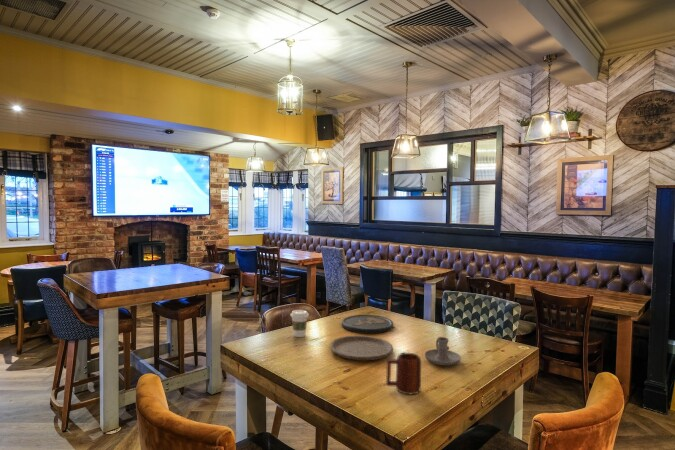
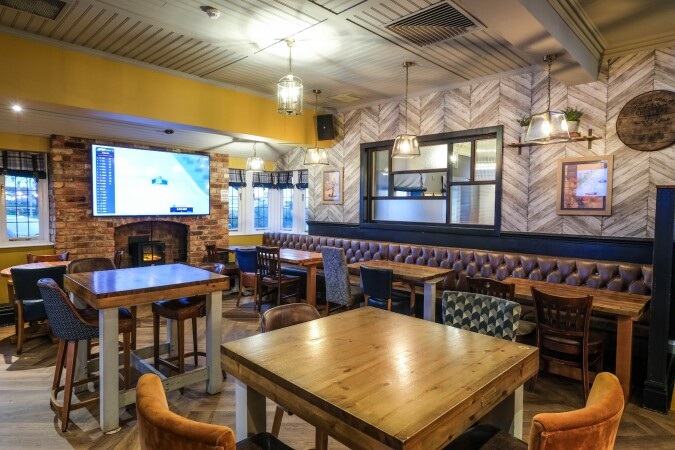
- coffee cup (299, 323)
- mug (403, 372)
- candle holder (441, 348)
- plate (361, 347)
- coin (367, 323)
